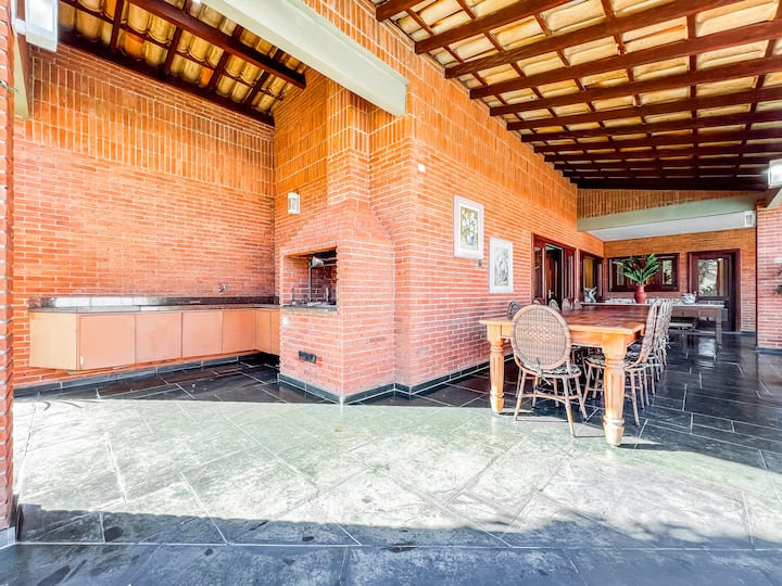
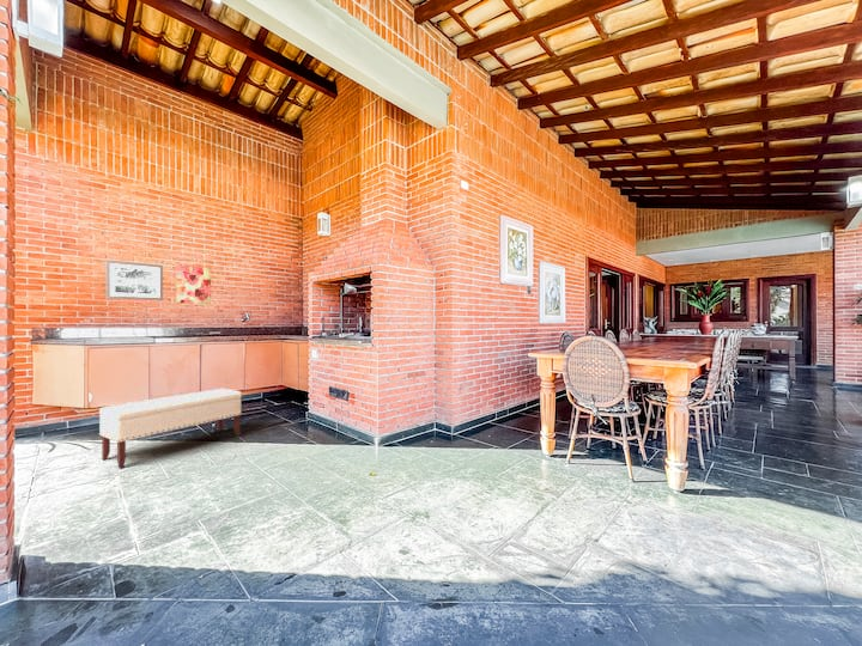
+ bench (177, 421)
+ wall art (135, 281)
+ wall art (194, 285)
